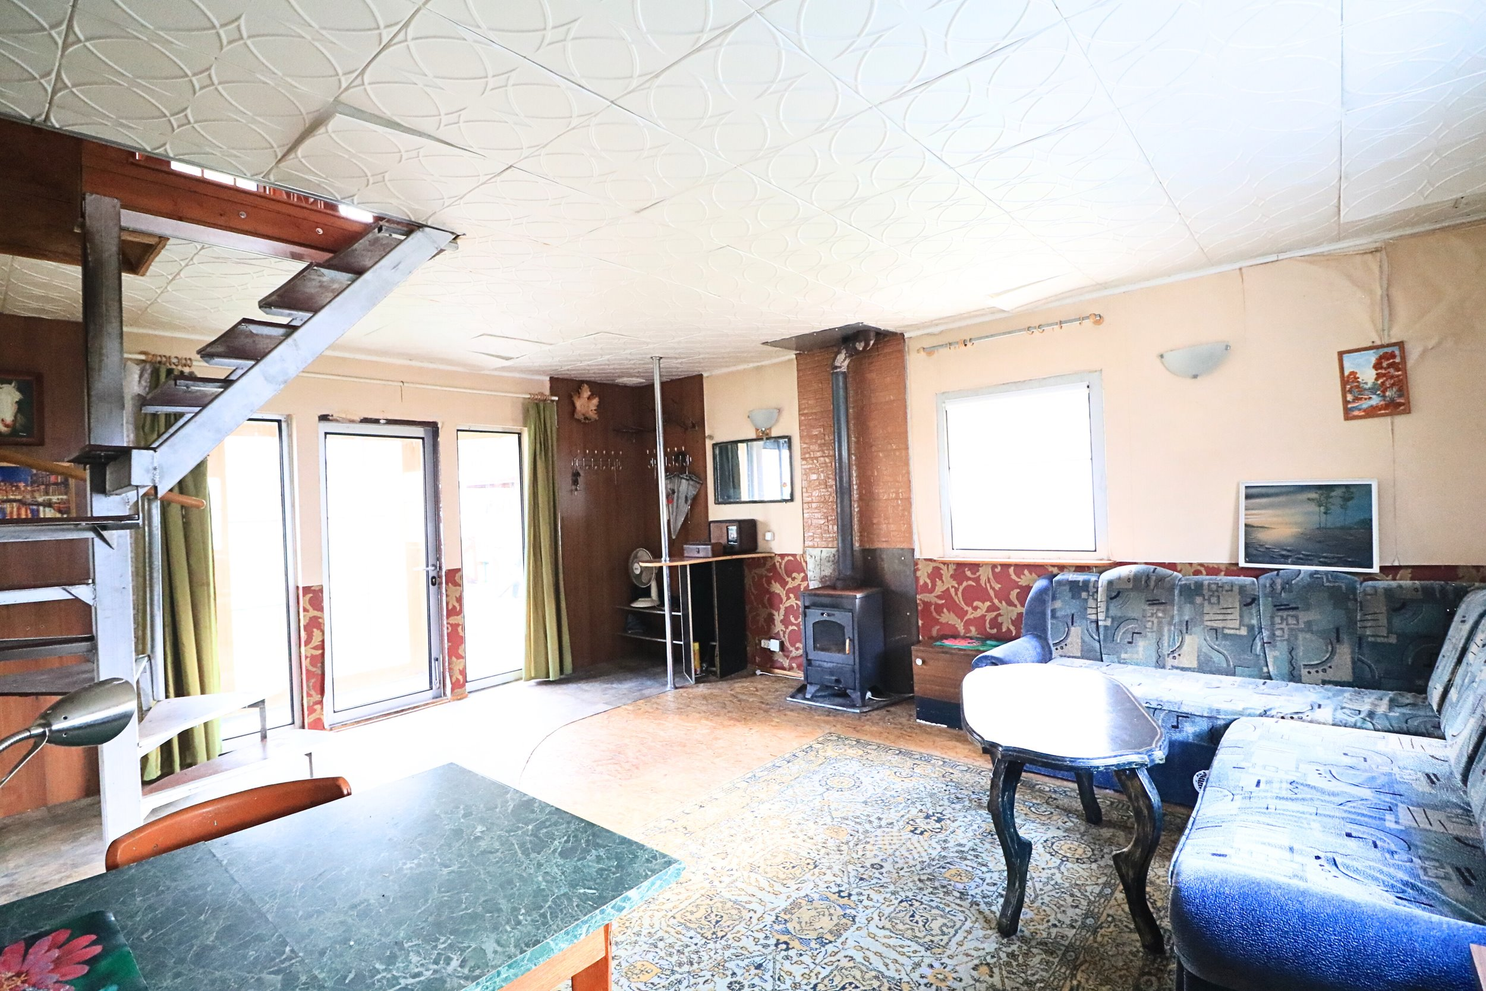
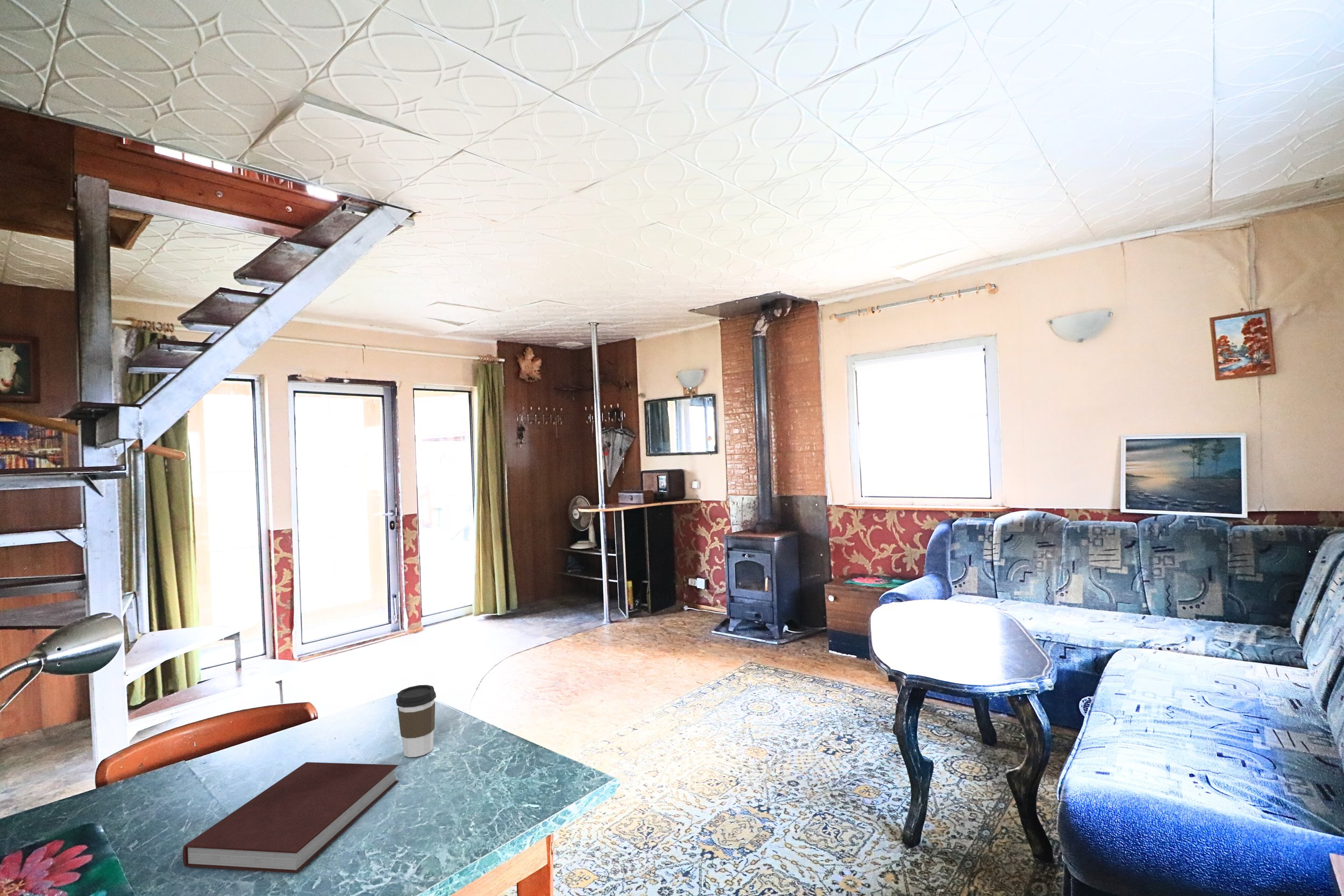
+ coffee cup (417, 721)
+ notebook (302, 810)
